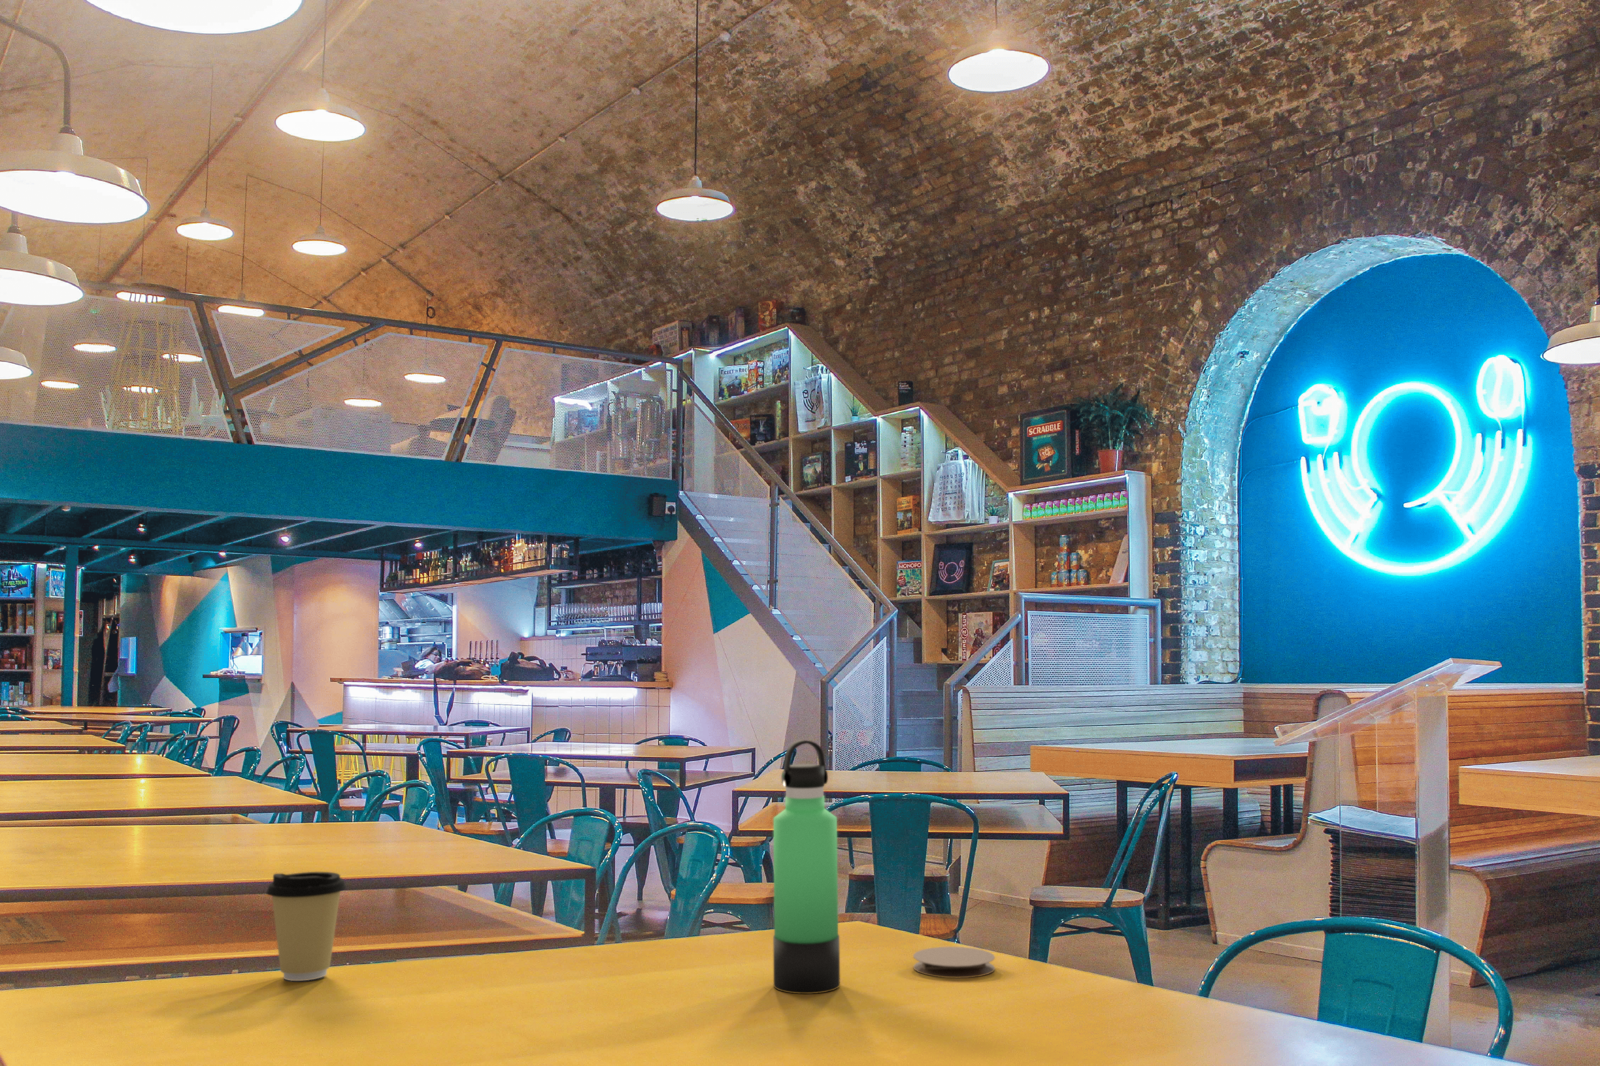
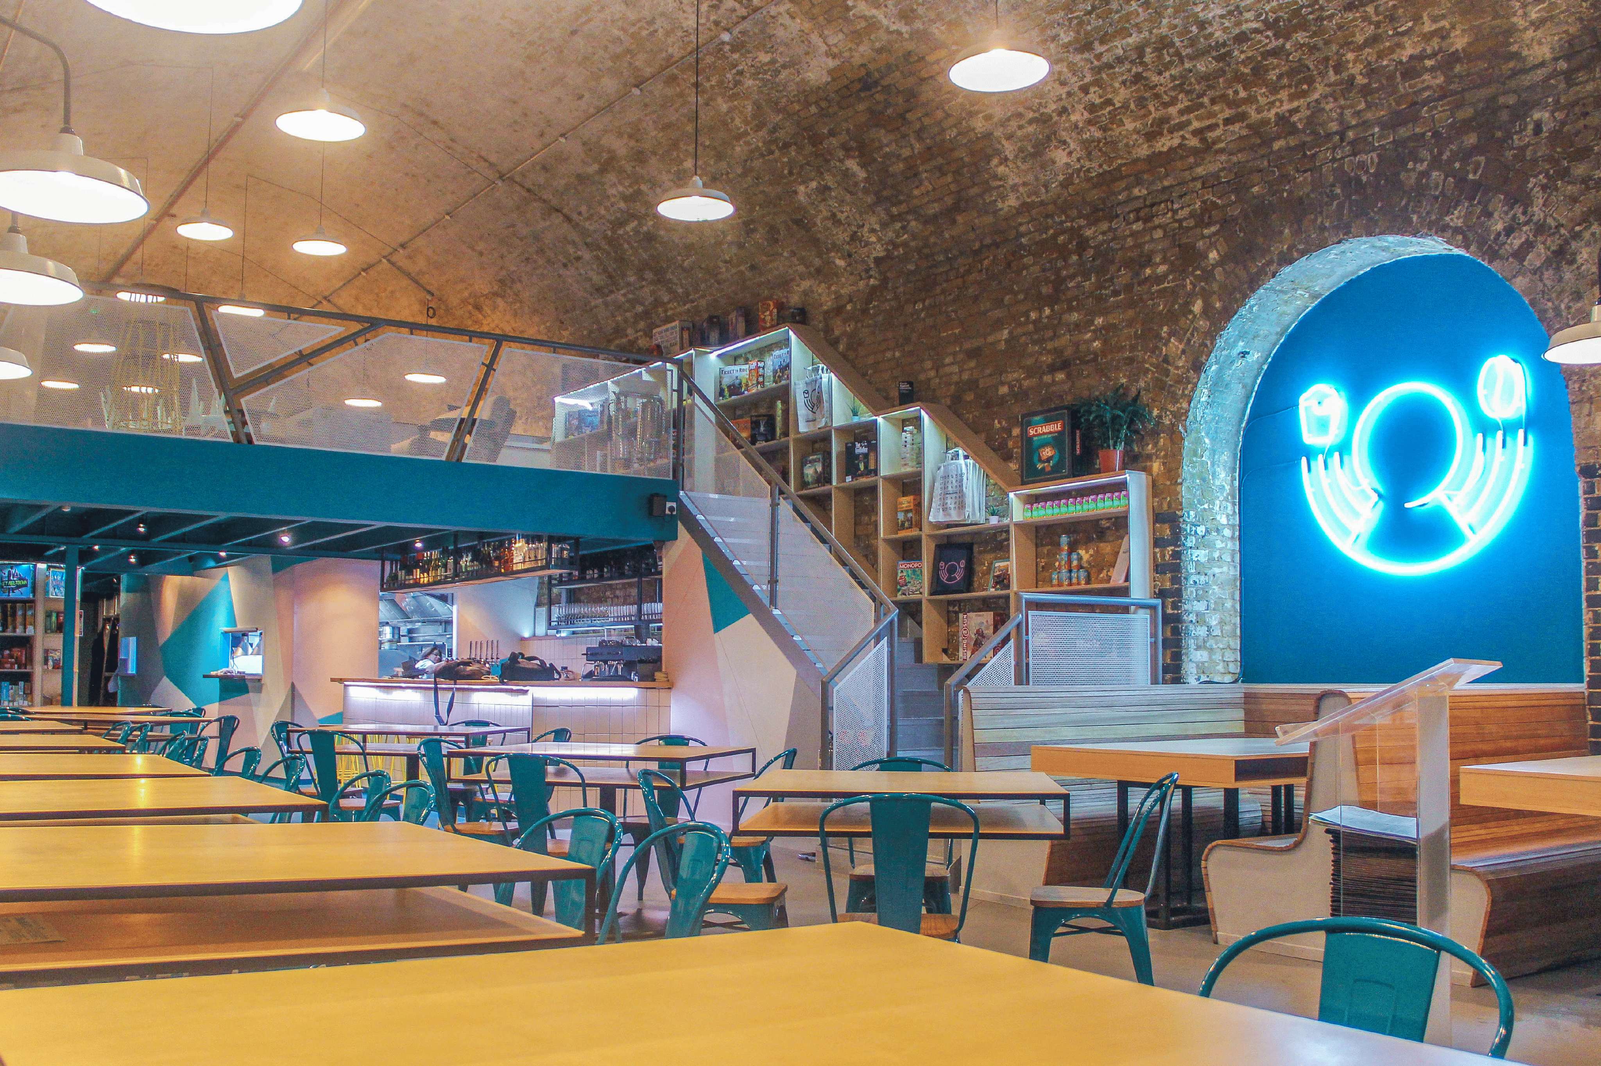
- coffee cup (306, 924)
- thermos bottle (805, 861)
- coaster (954, 961)
